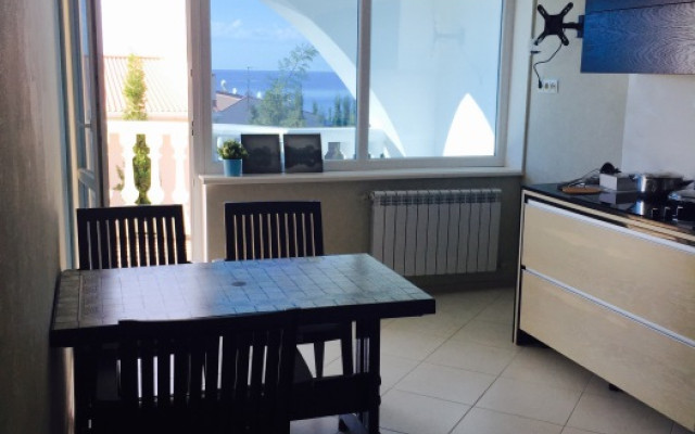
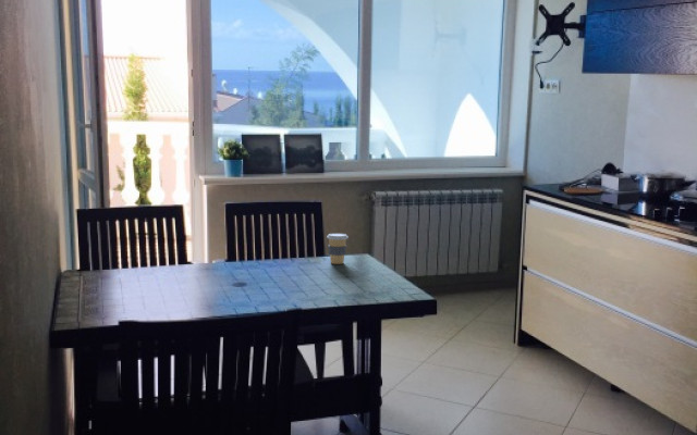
+ coffee cup (337, 248)
